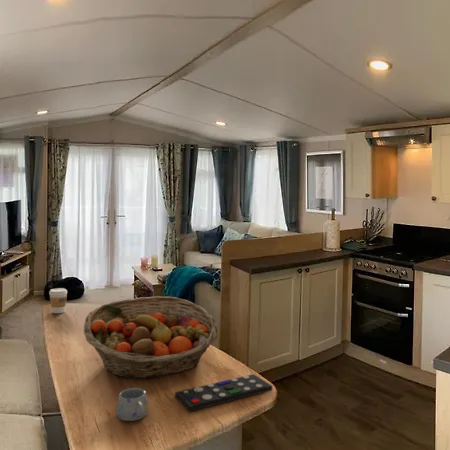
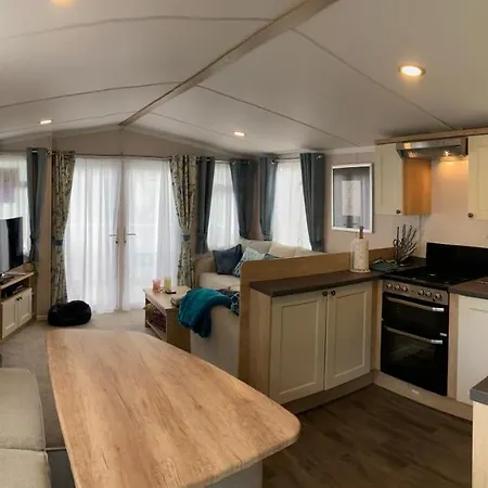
- coffee cup (58, 300)
- mug (134, 406)
- fruit basket (152, 334)
- remote control (224, 390)
